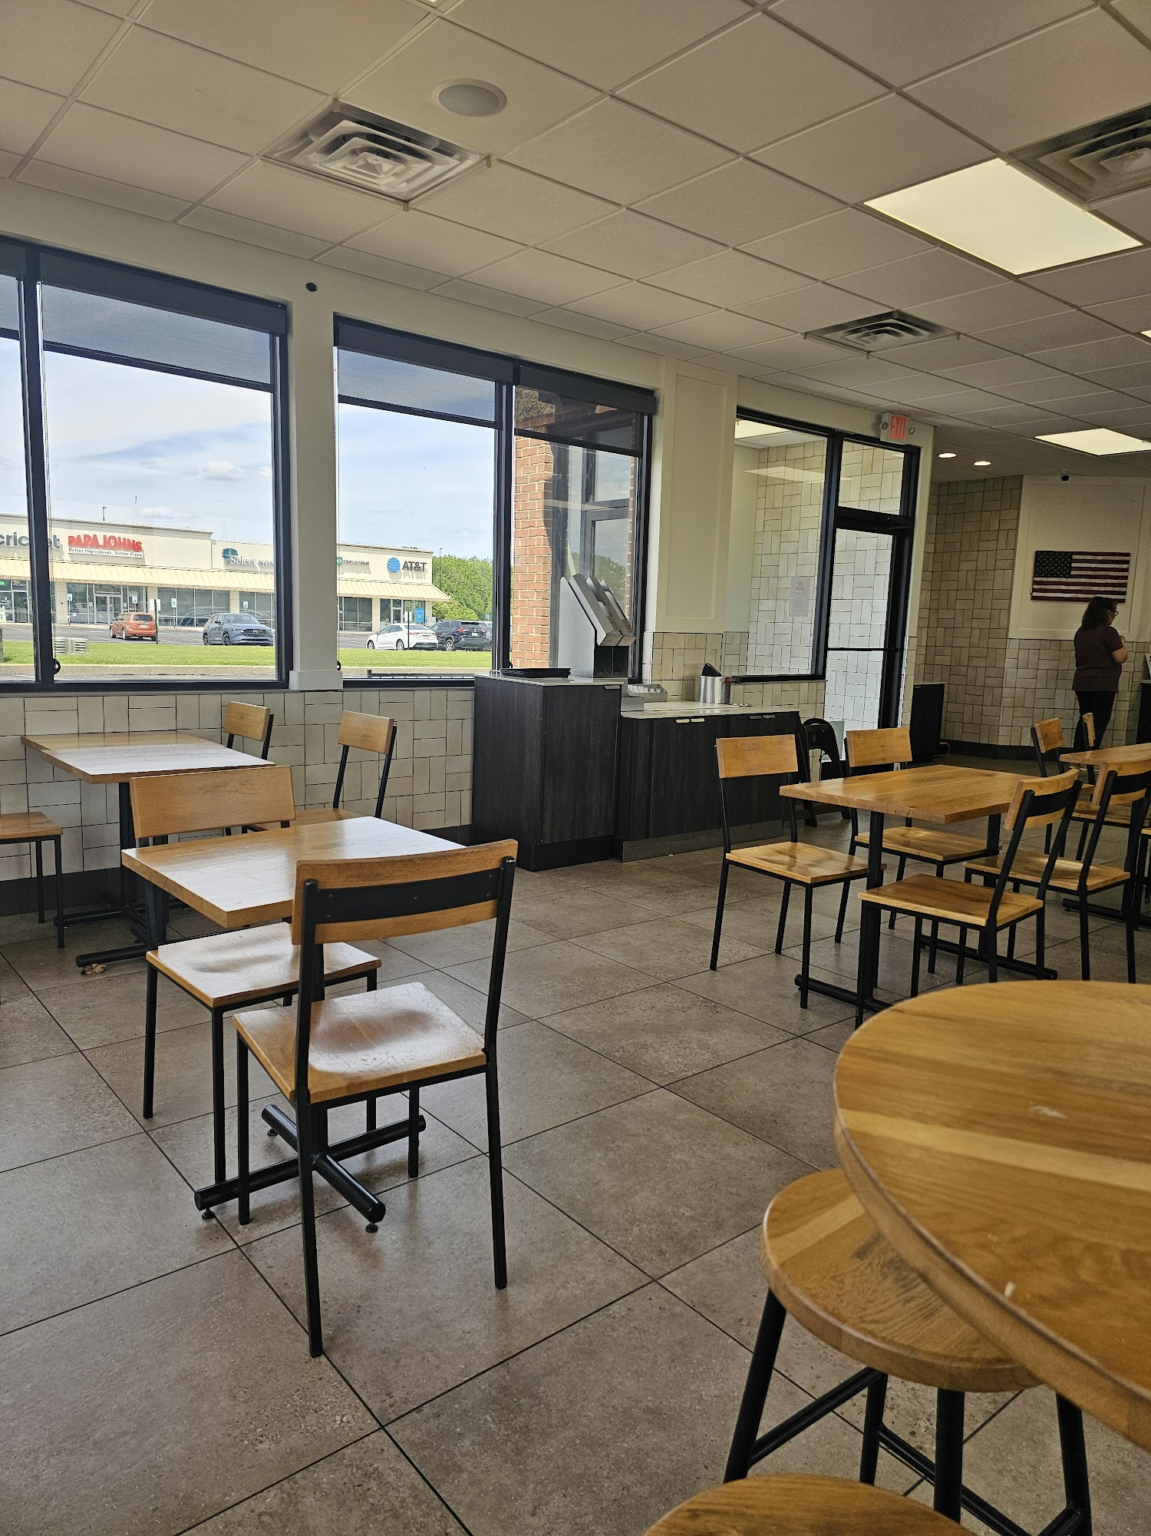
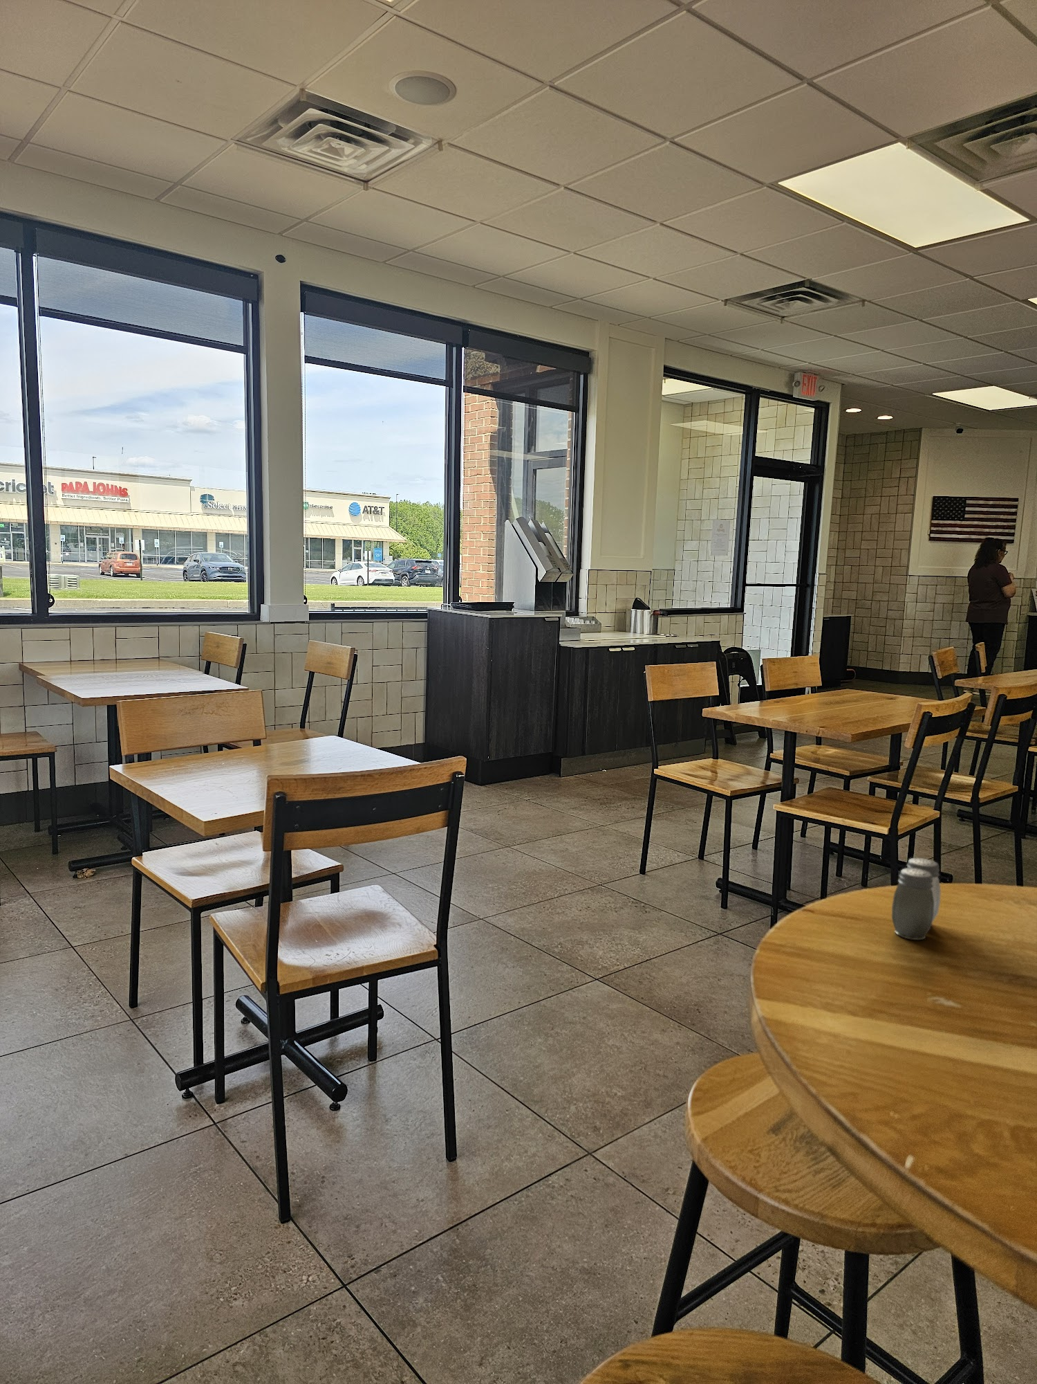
+ salt and pepper shaker (917, 897)
